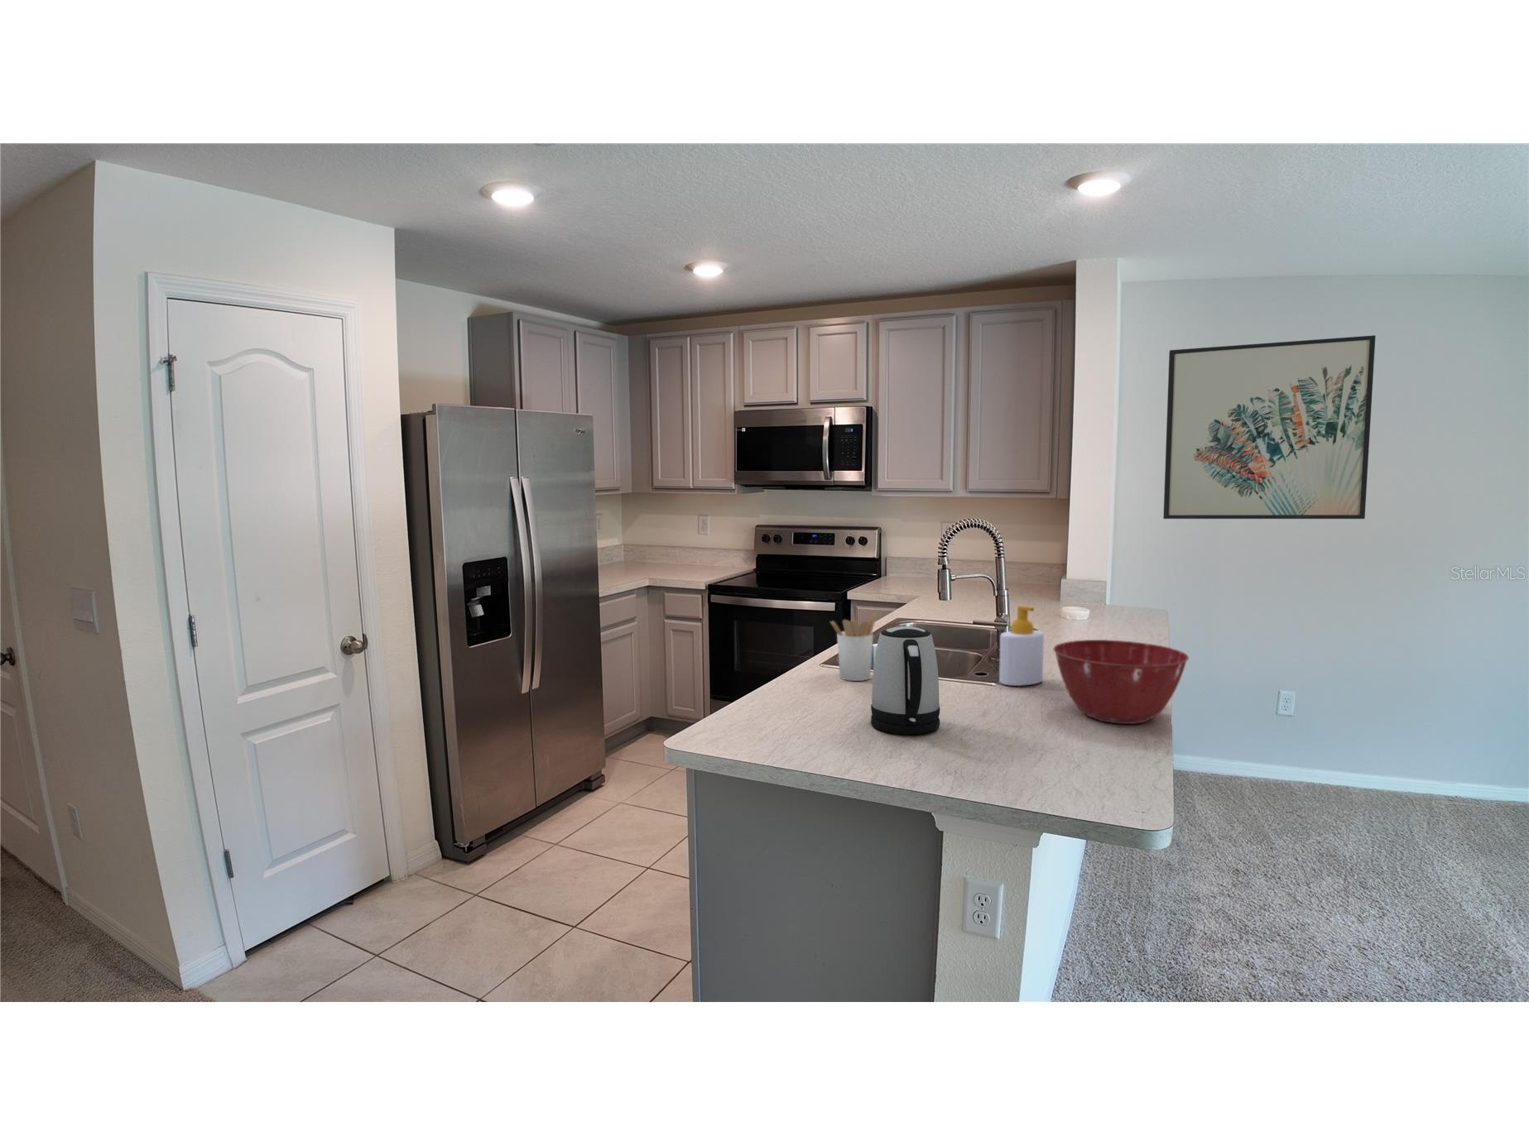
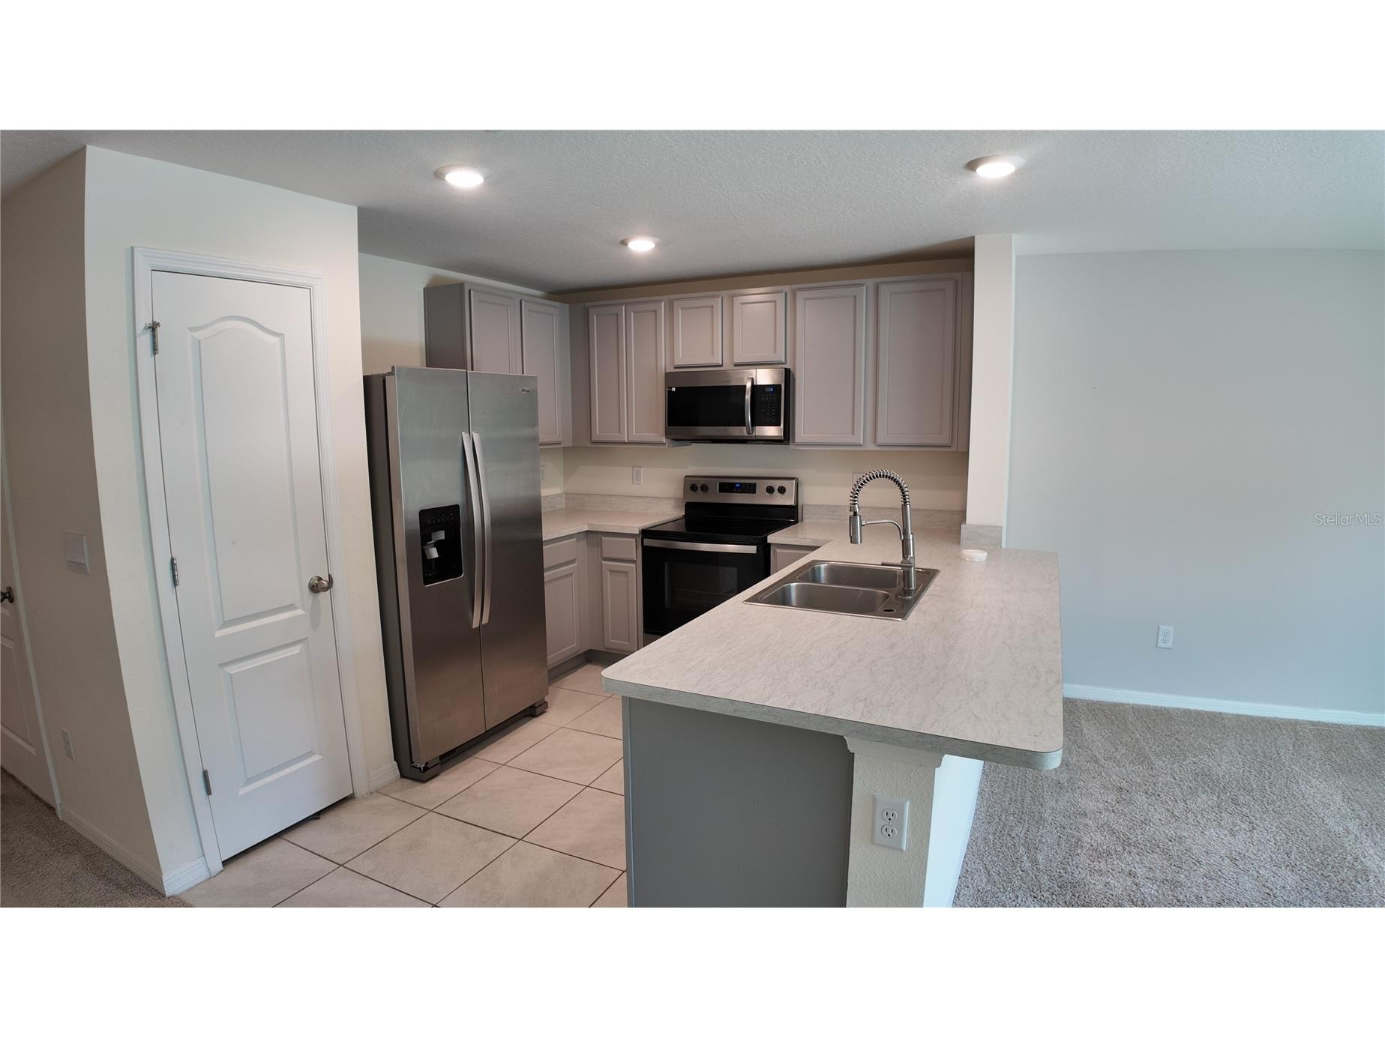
- wall art (1263, 432)
- mixing bowl (1117, 684)
- kettle (907, 679)
- utensil holder (855, 646)
- soap bottle (1022, 644)
